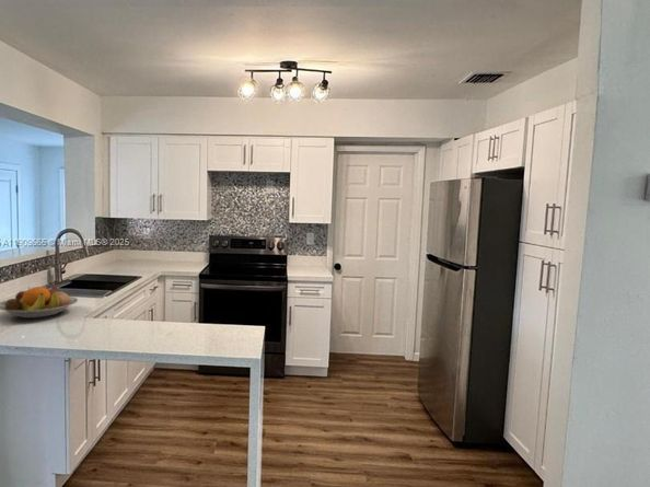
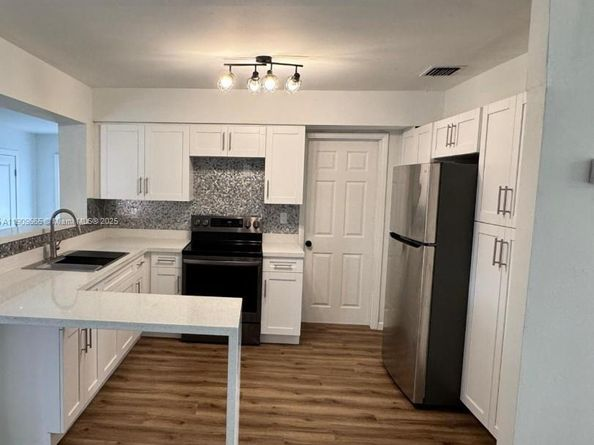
- fruit bowl (38, 299)
